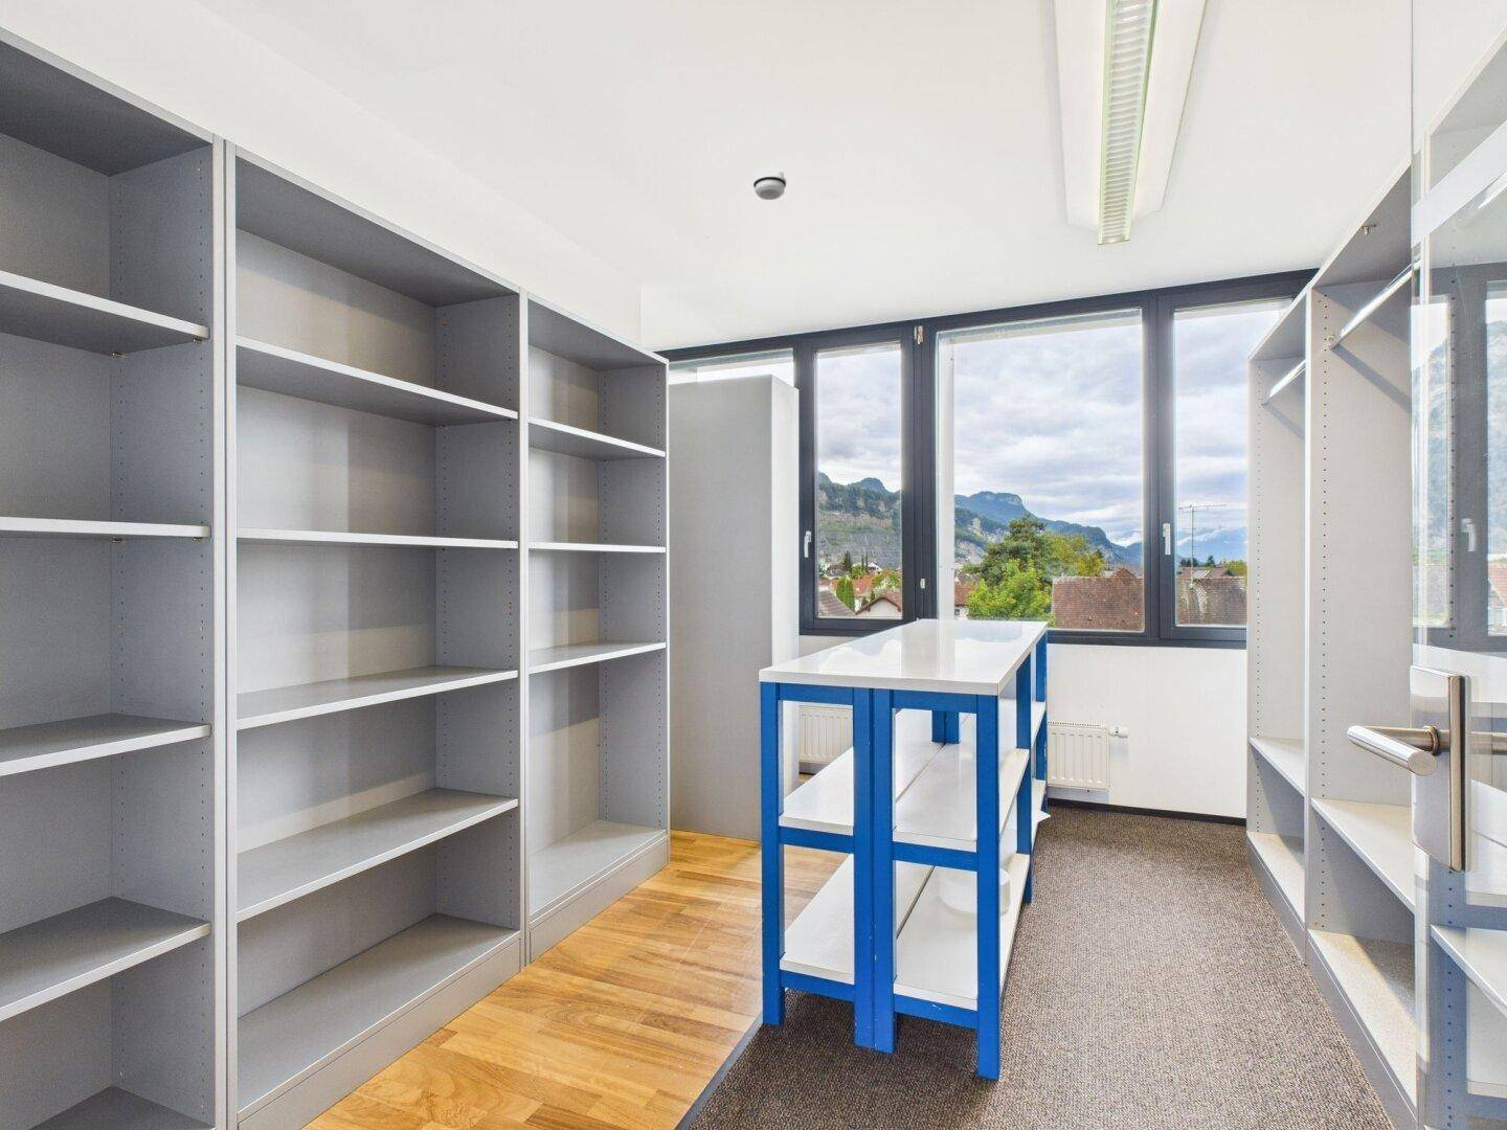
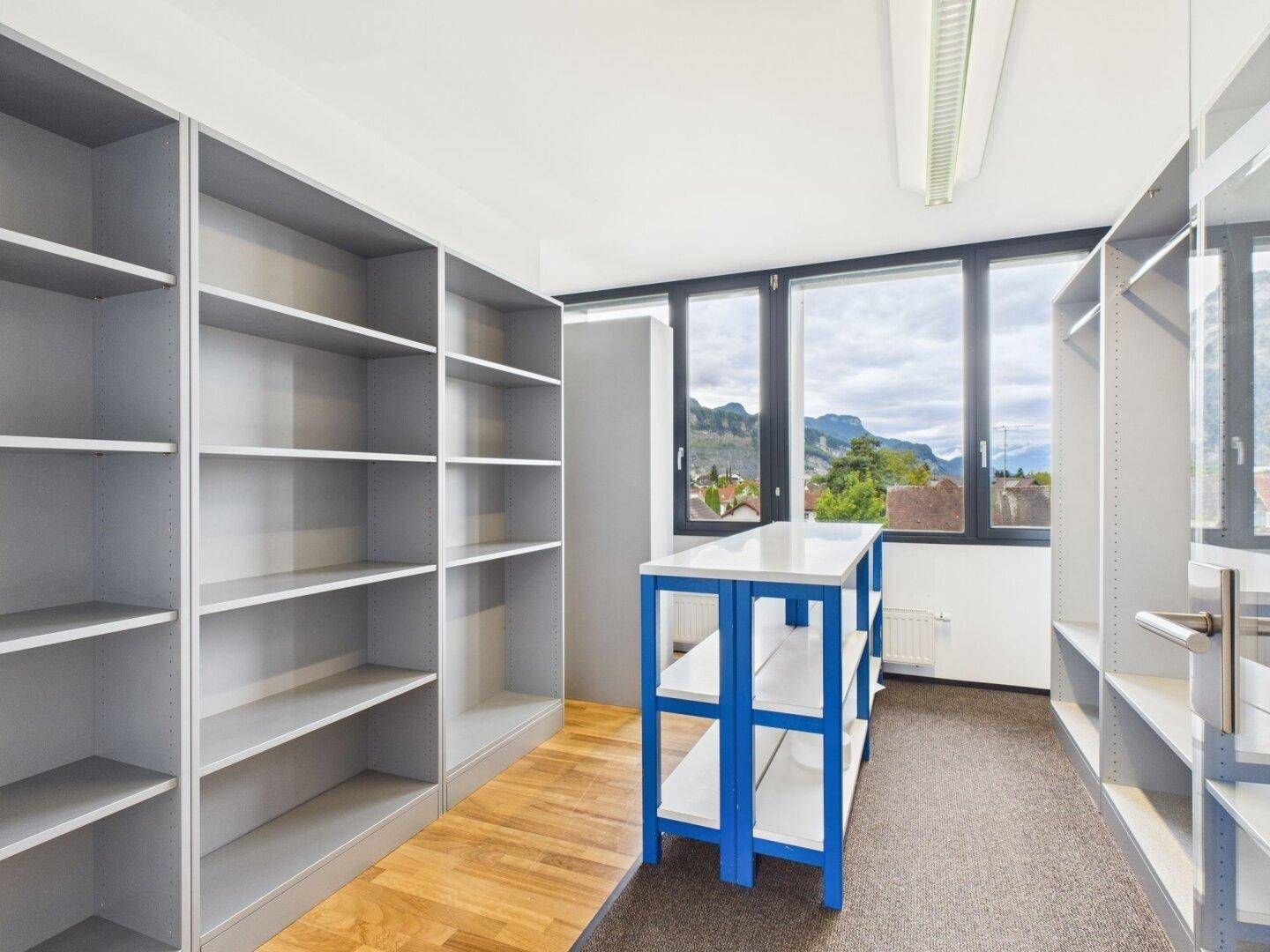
- smoke detector (769, 184)
